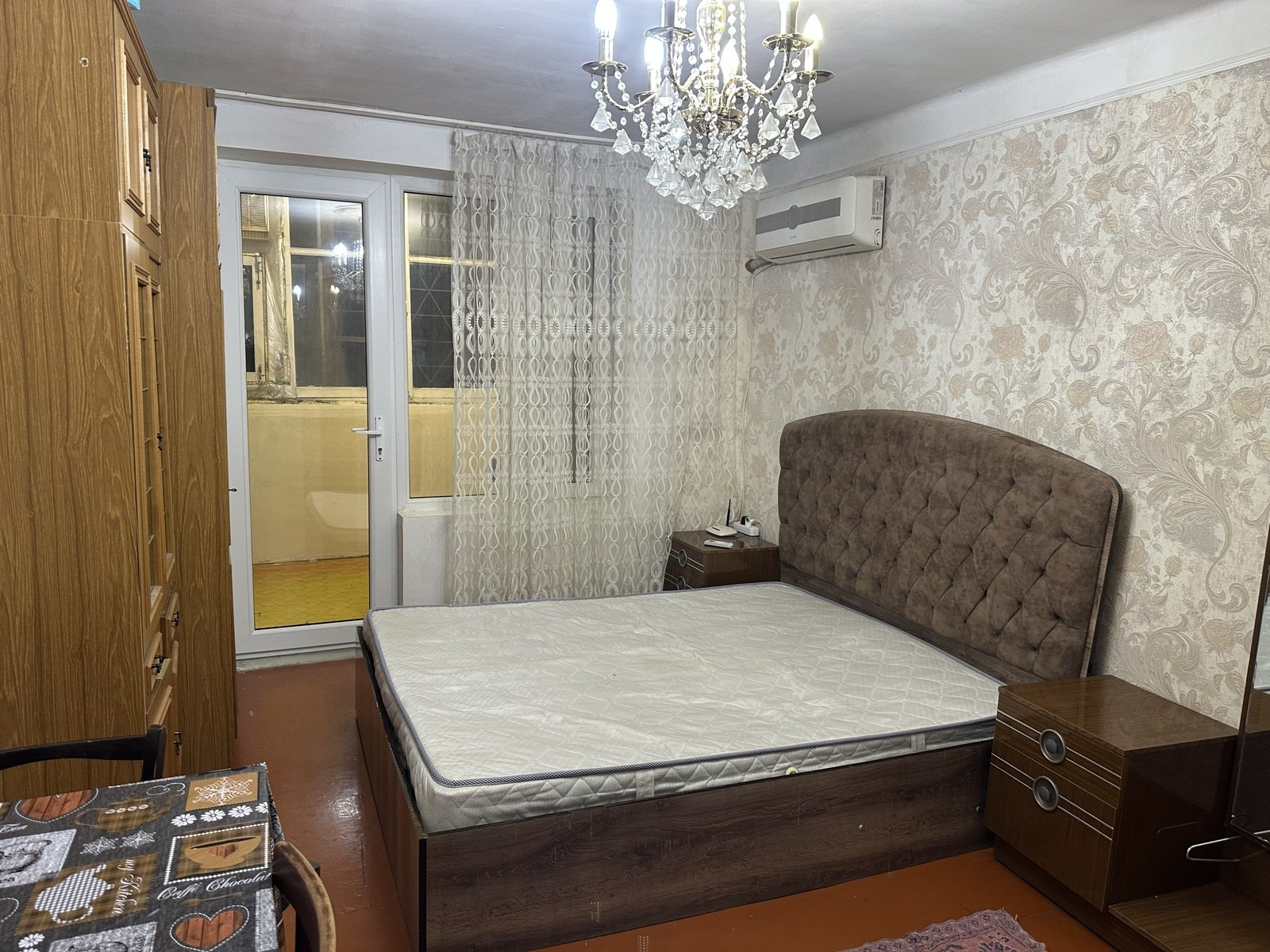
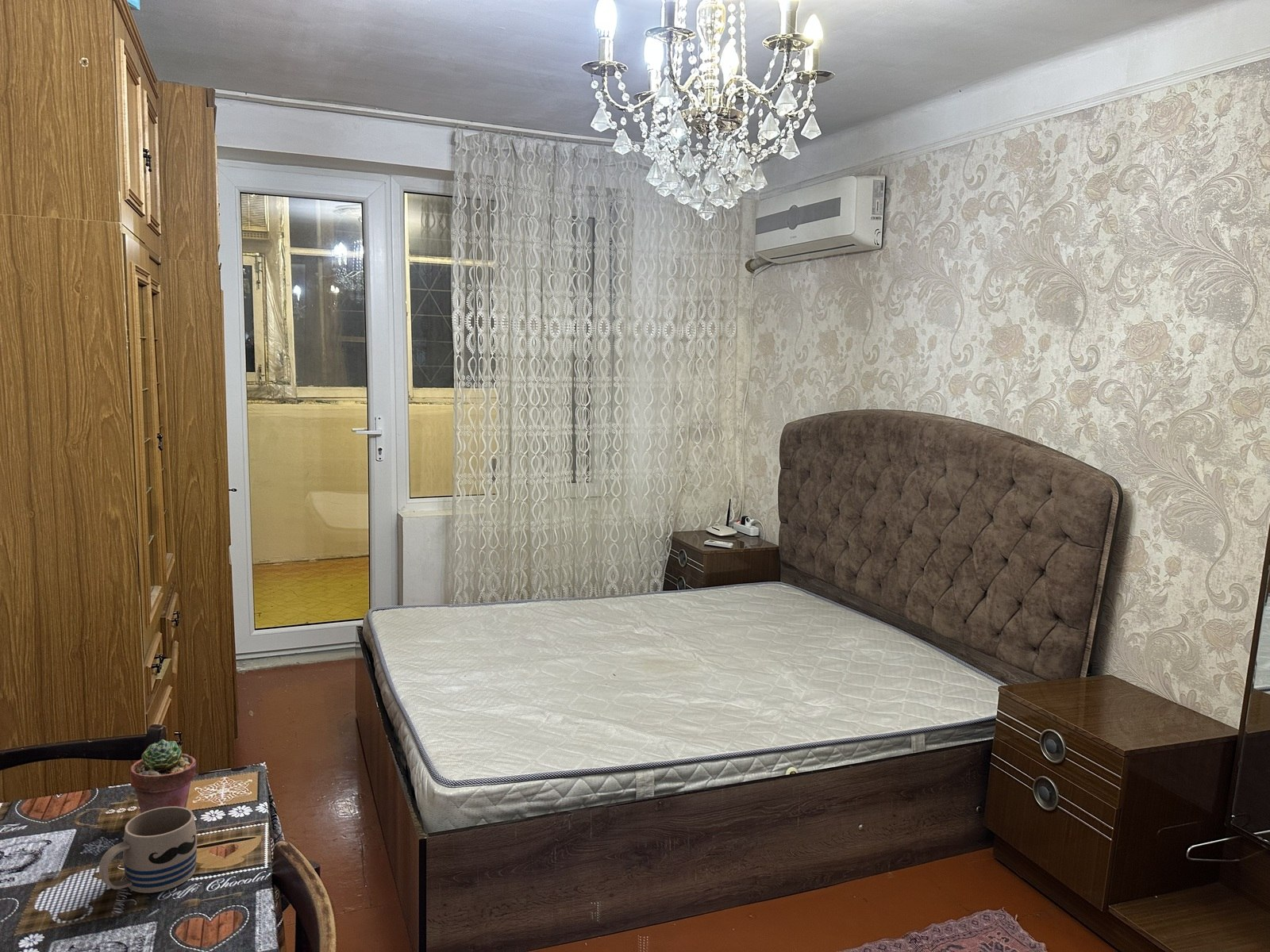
+ mug (149, 853)
+ potted succulent (163, 779)
